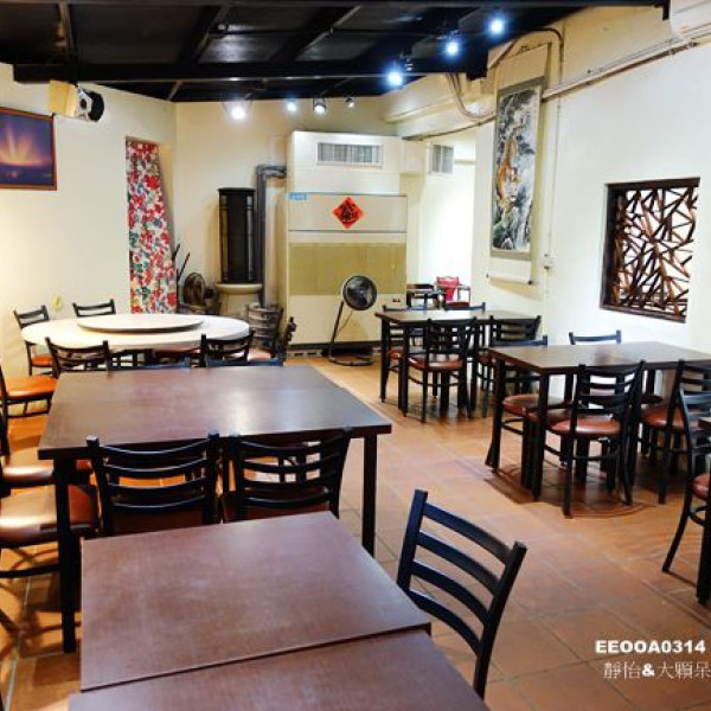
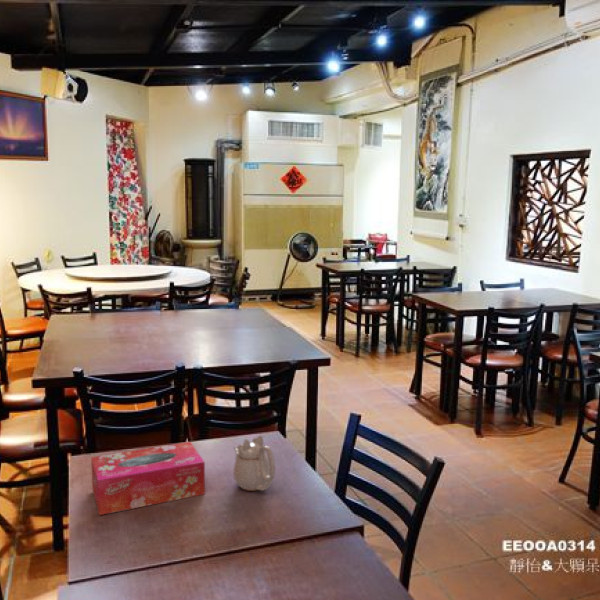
+ tissue box (148, 475)
+ teapot (253, 462)
